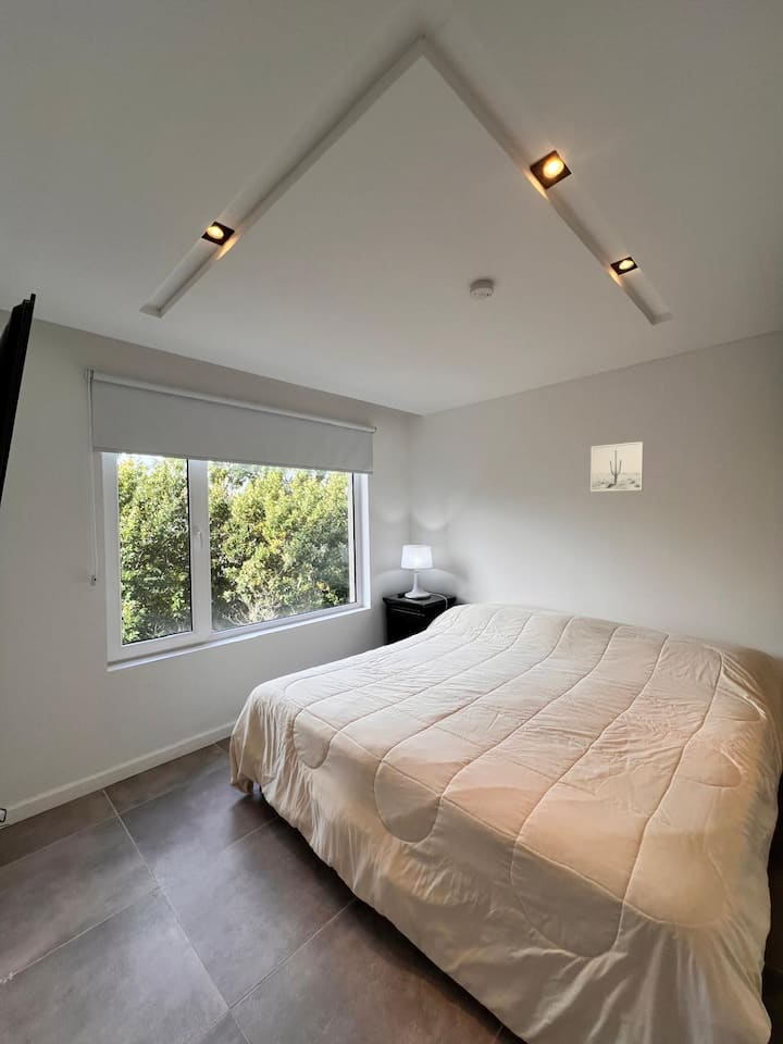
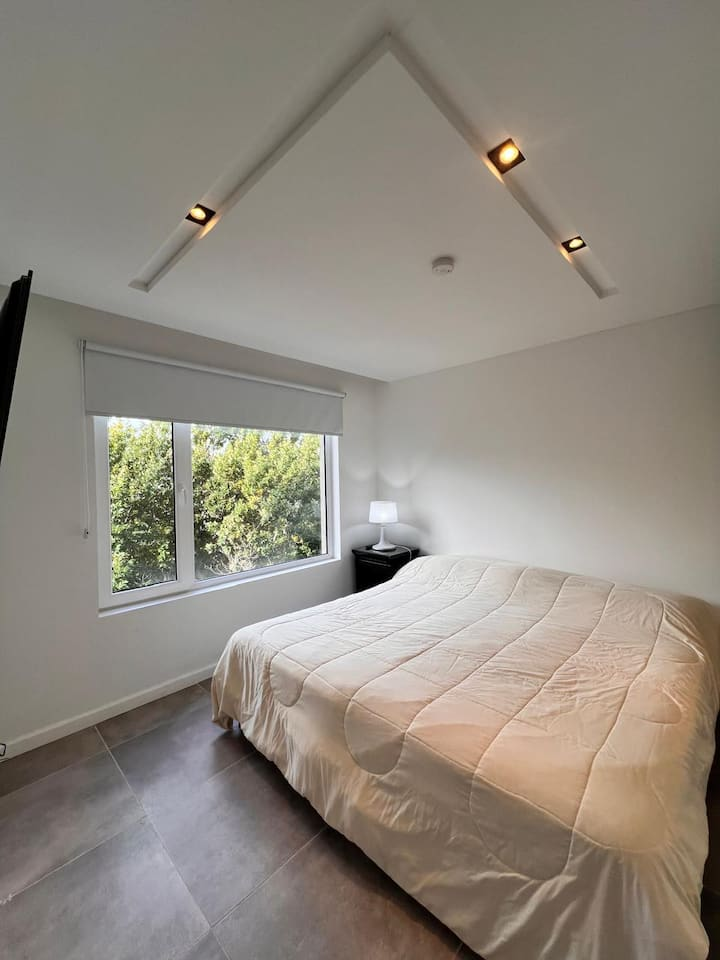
- wall art (616, 468)
